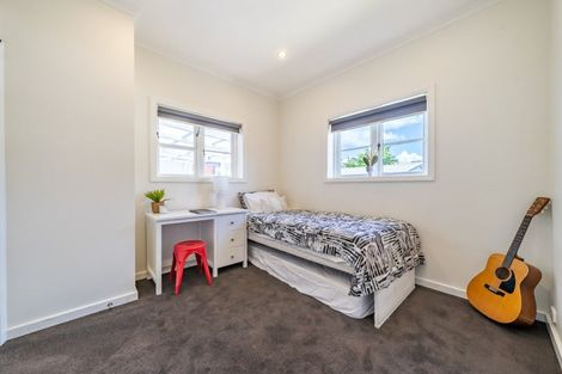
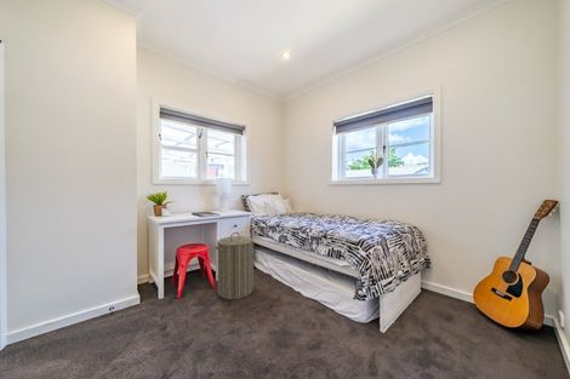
+ laundry hamper (235, 260)
